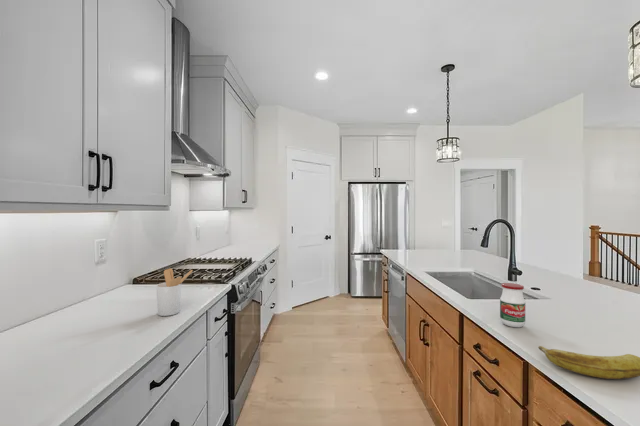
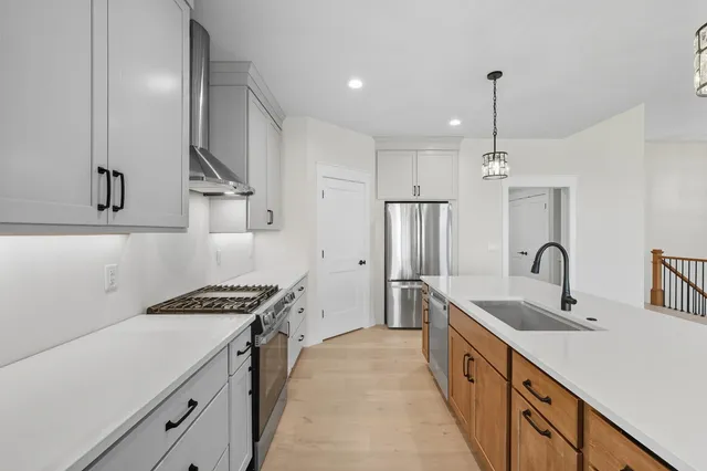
- jar (512, 304)
- utensil holder (175, 290)
- banana (590, 358)
